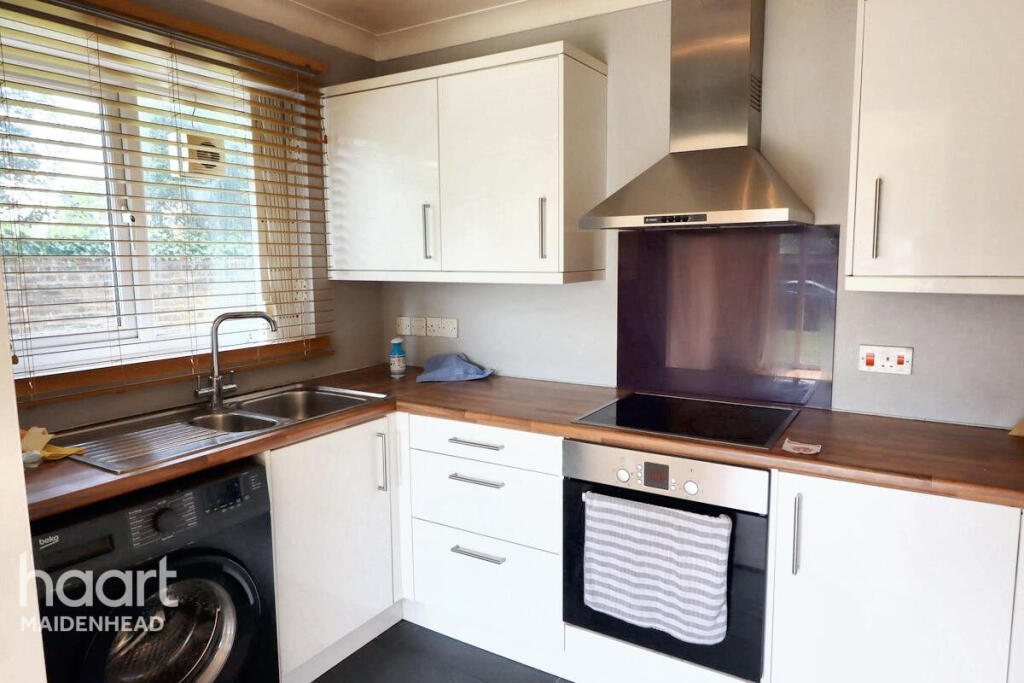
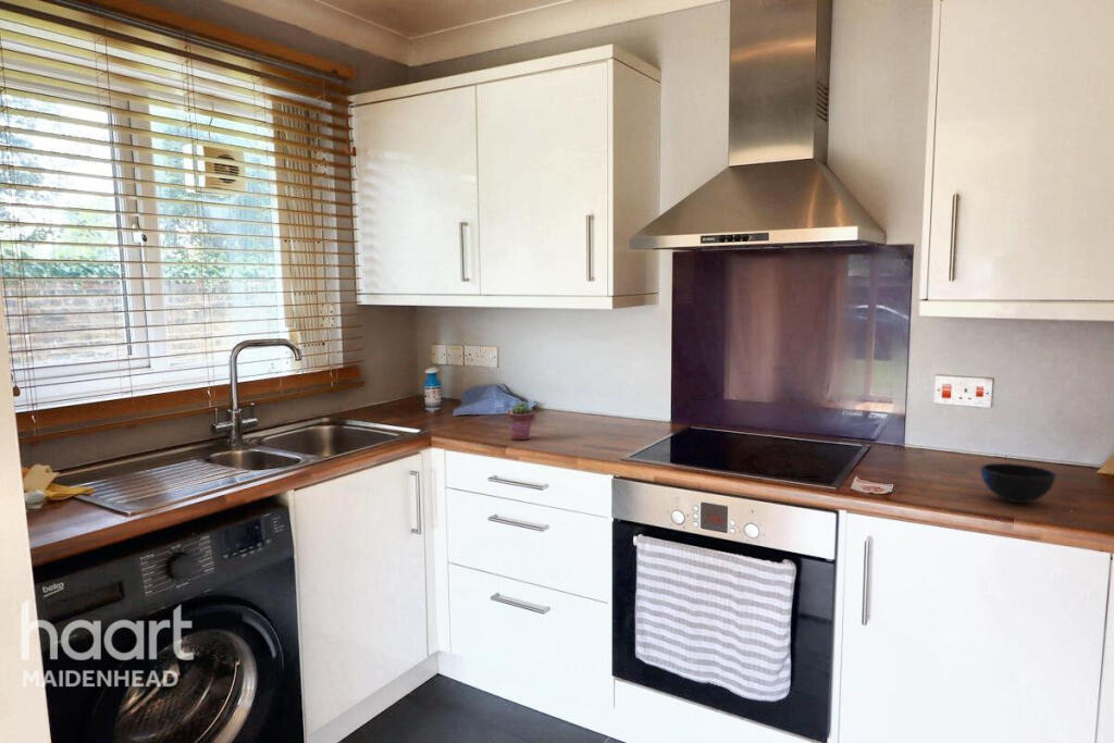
+ potted succulent (520, 419)
+ bowl (1016, 485)
